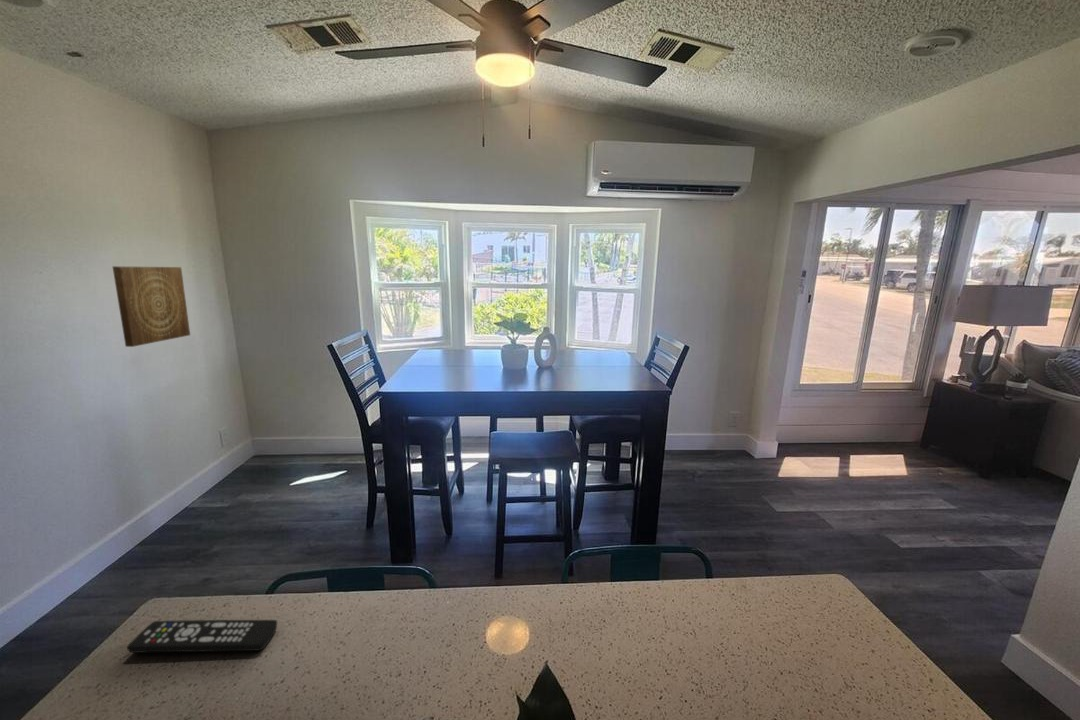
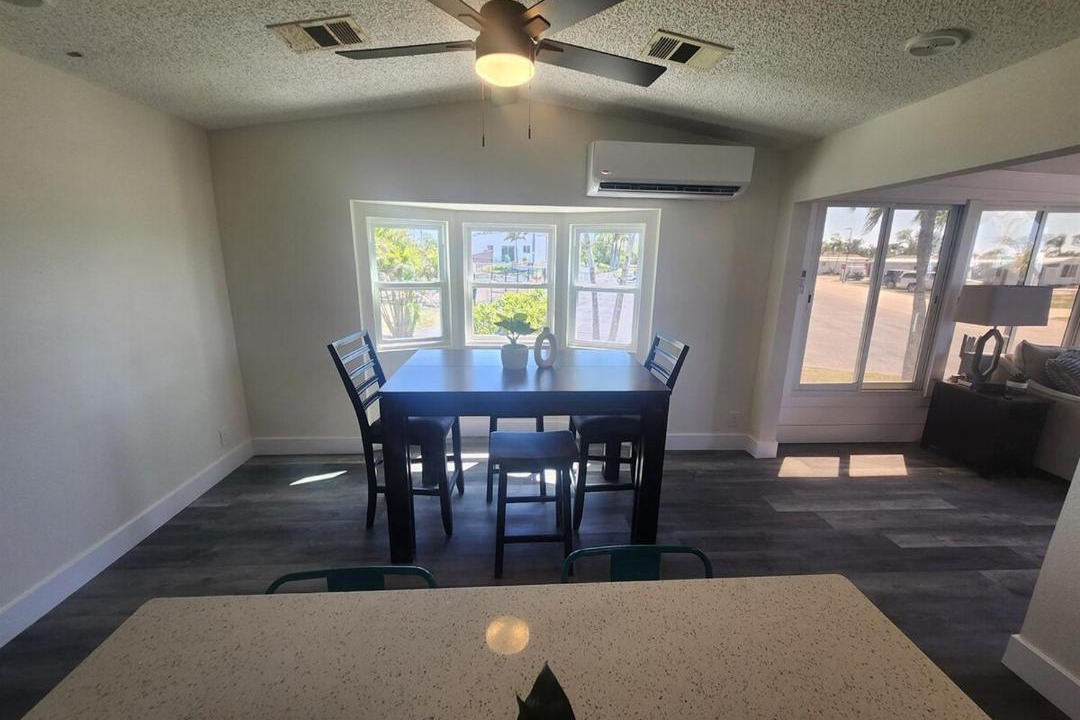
- wall art (155, 304)
- remote control (205, 636)
